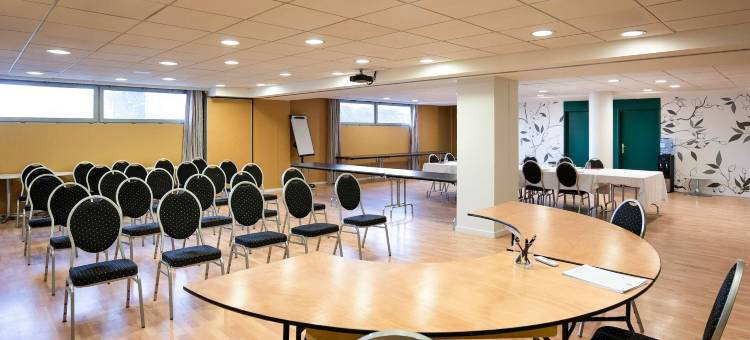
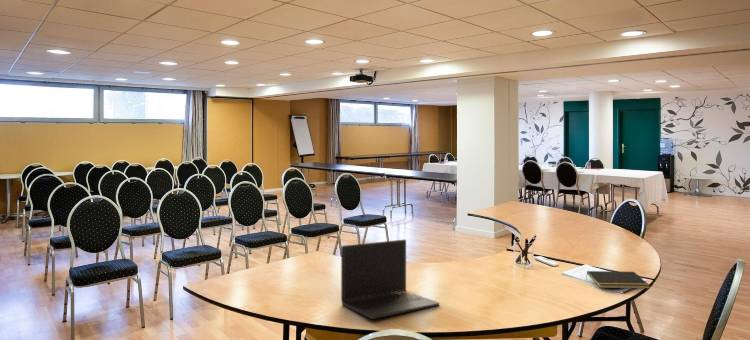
+ laptop (390, 275)
+ notepad (617, 279)
